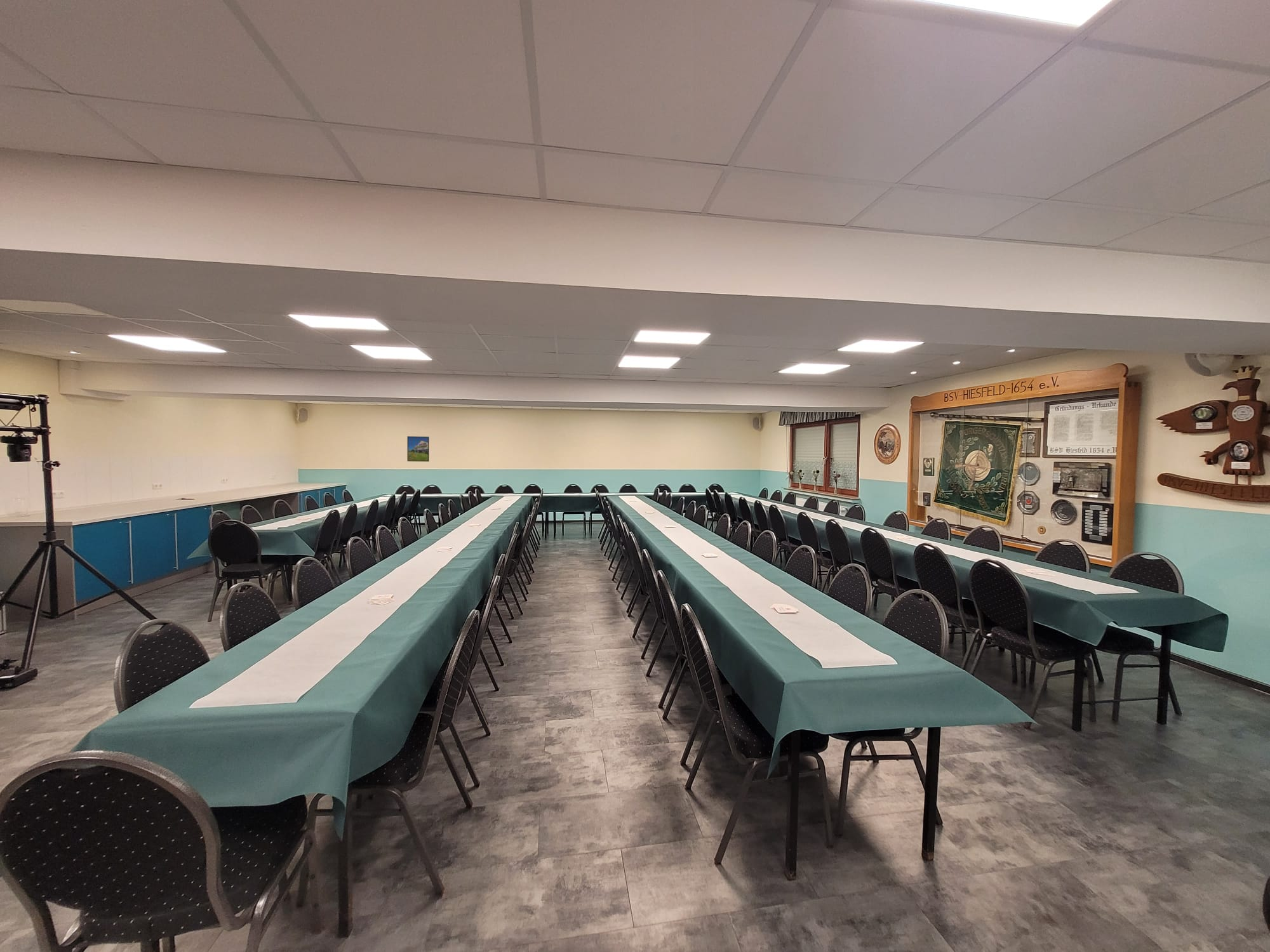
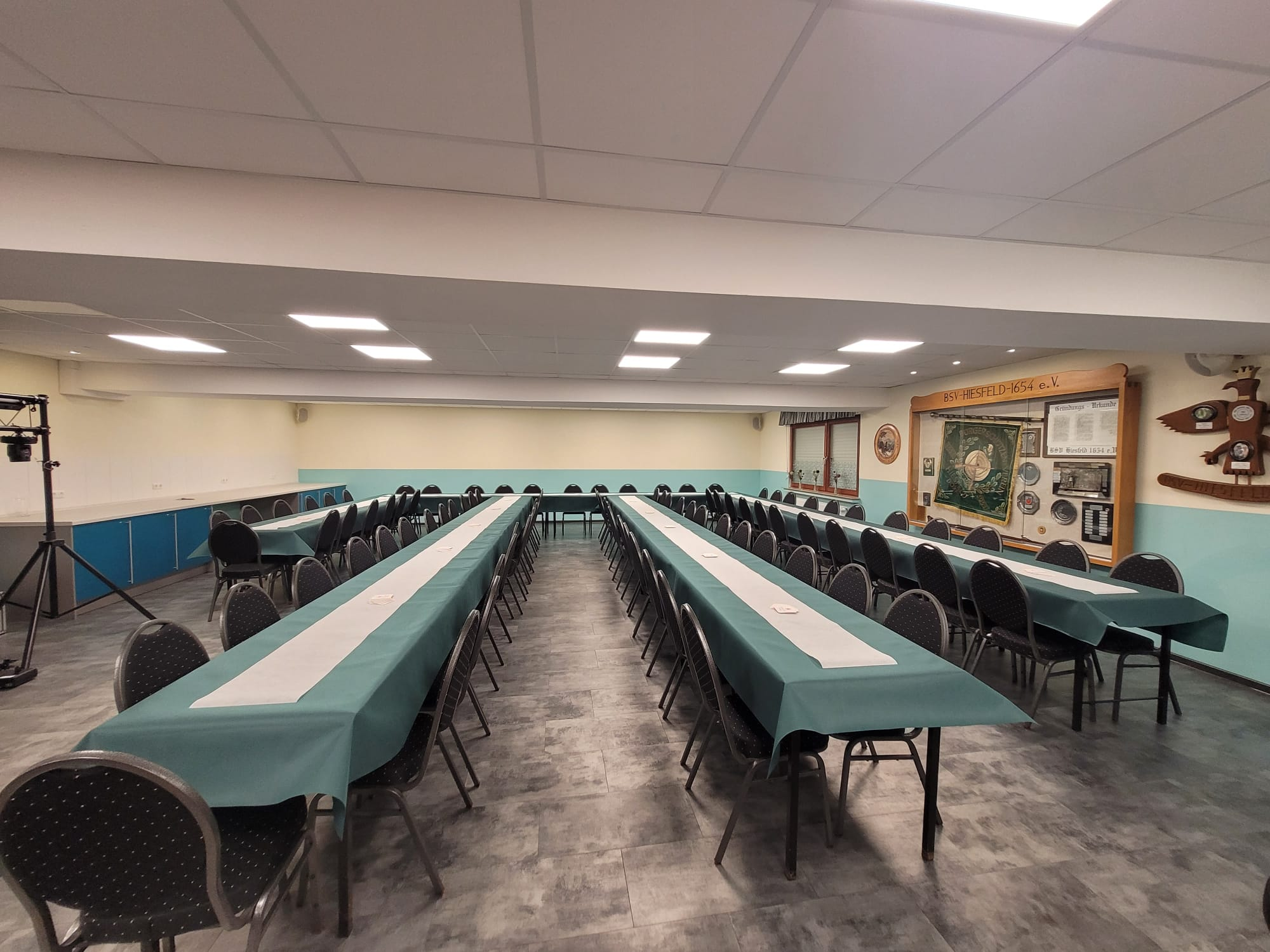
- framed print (418, 449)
